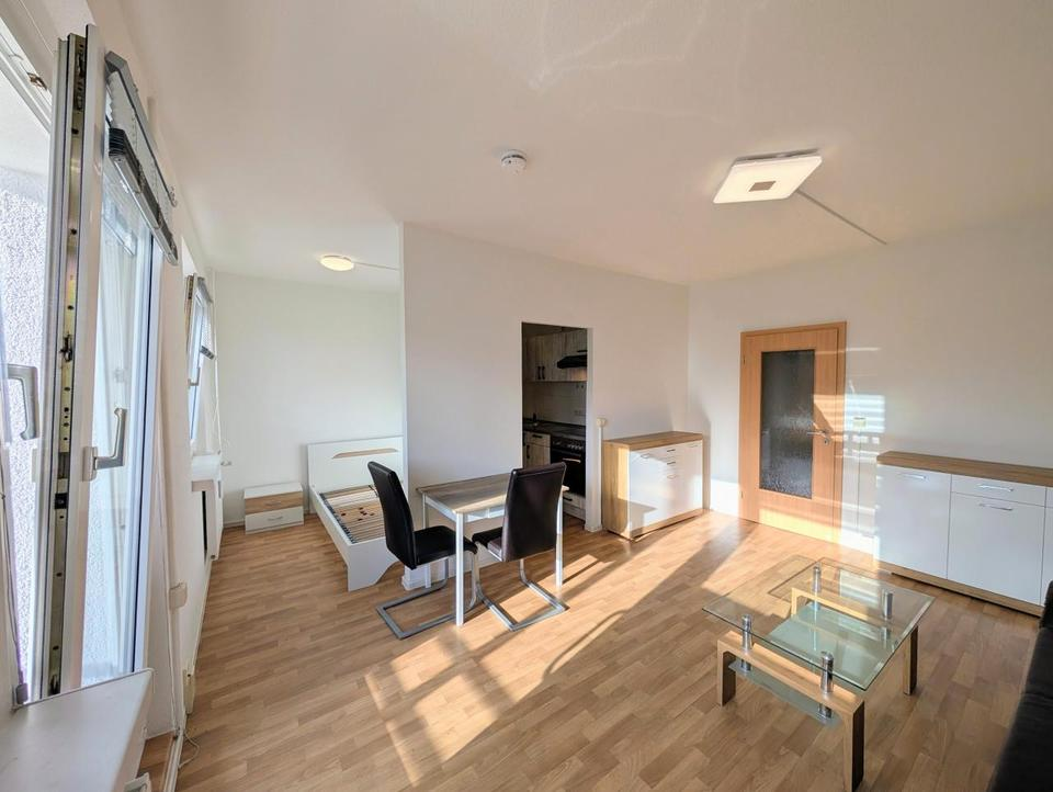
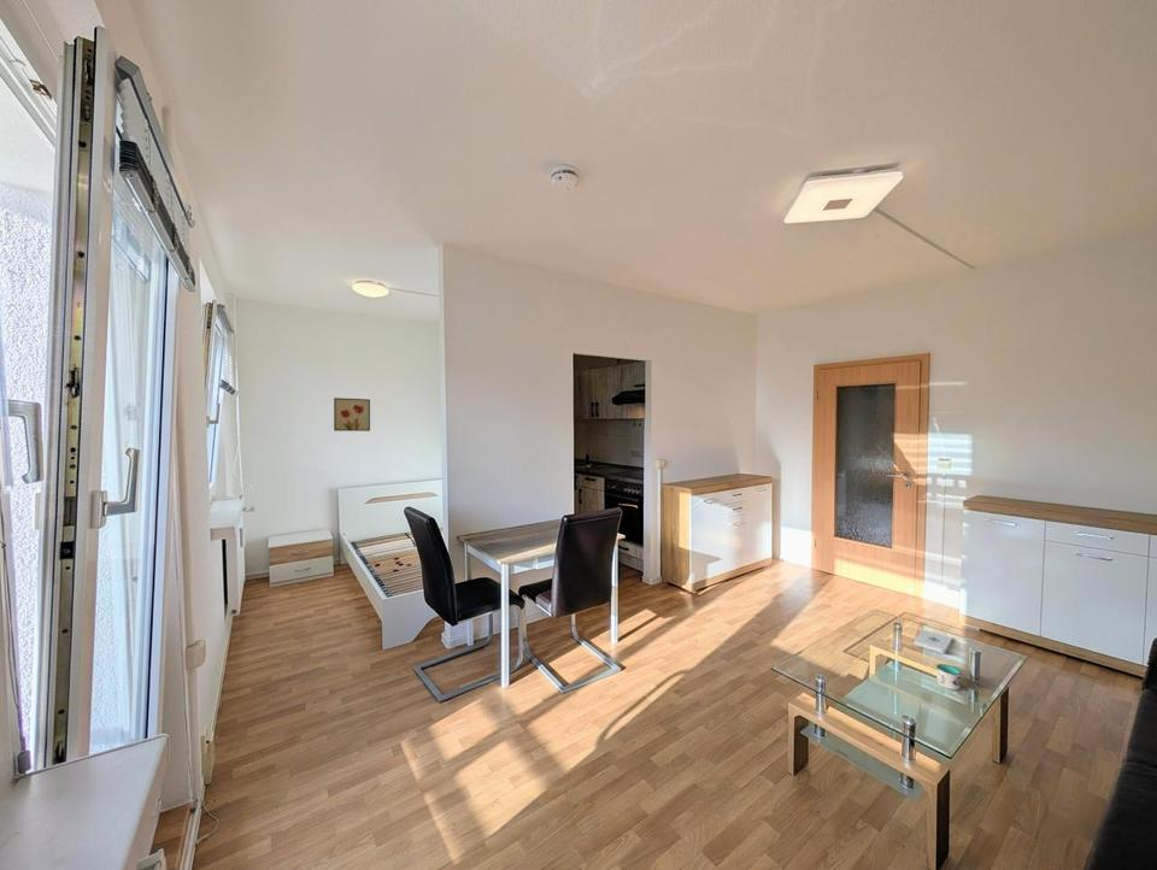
+ notepad (933, 641)
+ mug (946, 677)
+ wall art (352, 415)
